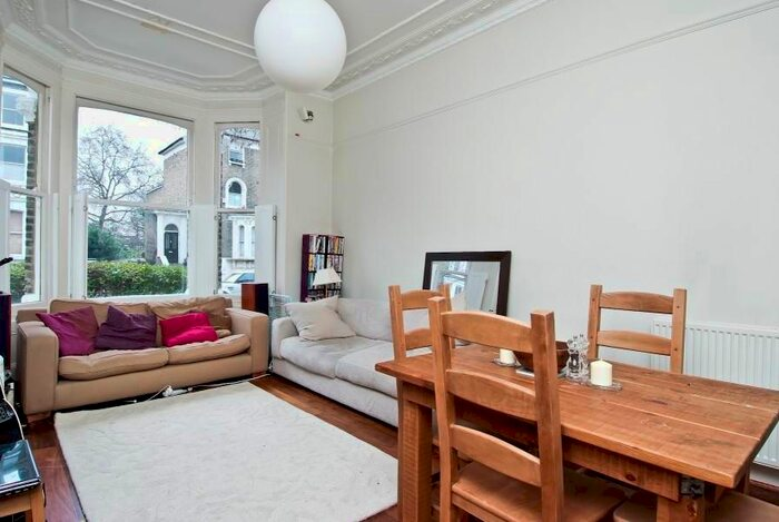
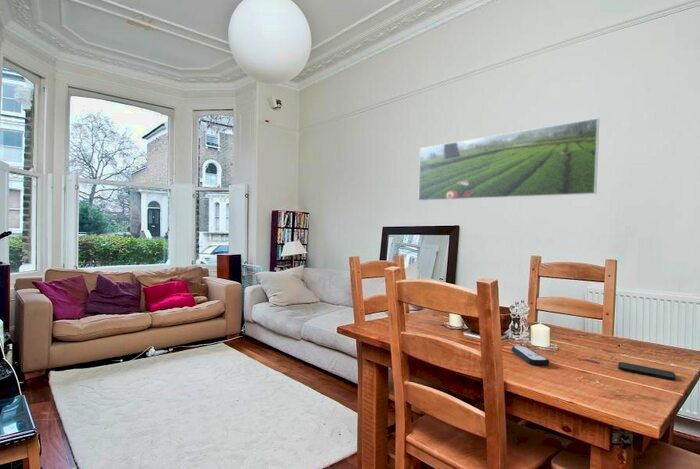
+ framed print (492, 167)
+ smartphone (645, 370)
+ remote control (528, 355)
